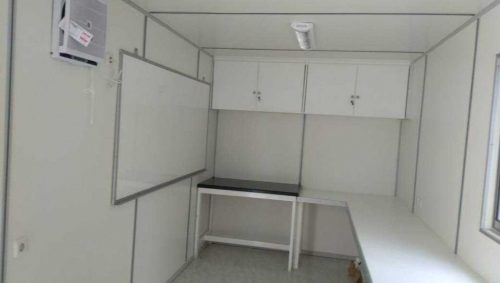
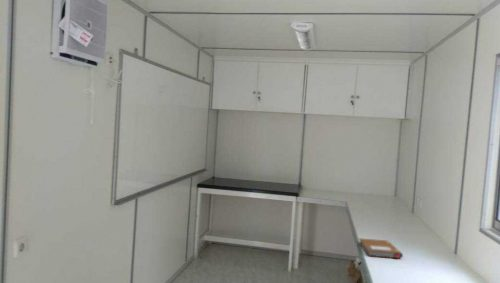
+ notebook (379, 248)
